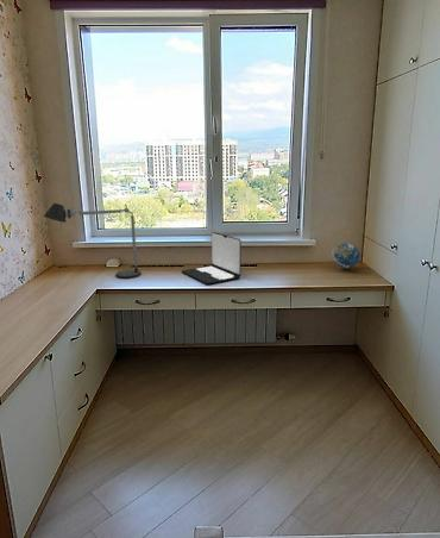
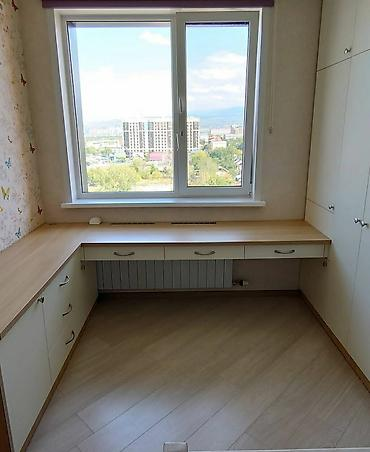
- laptop (212, 256)
- globe (346, 255)
- desk lamp (95, 213)
